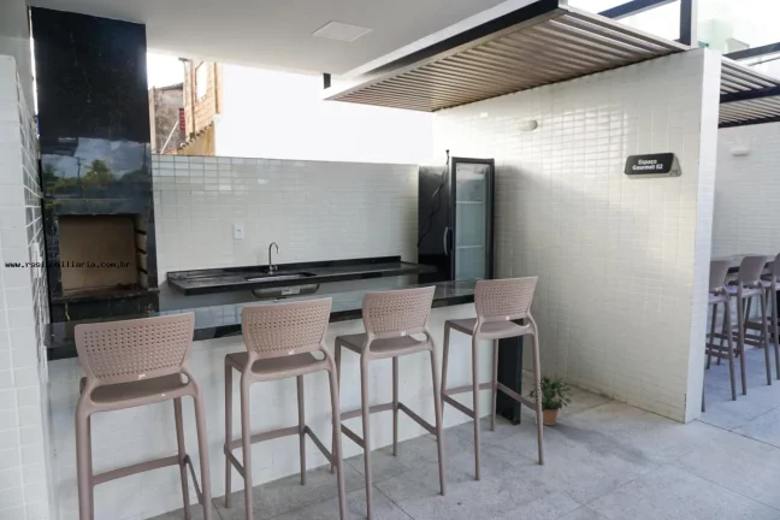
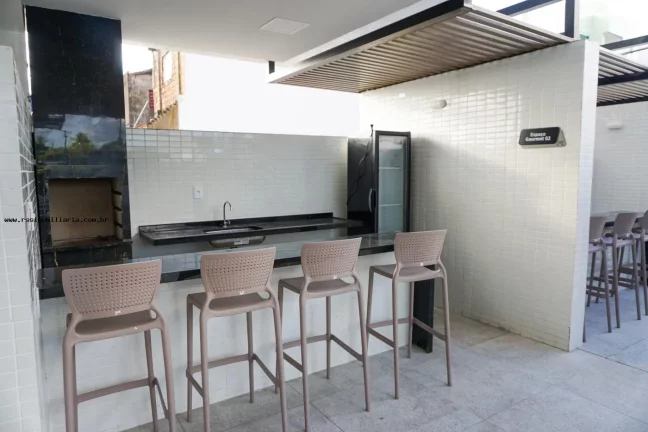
- potted plant (550, 396)
